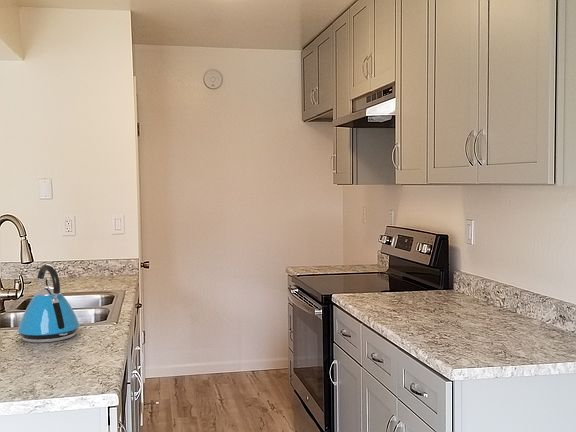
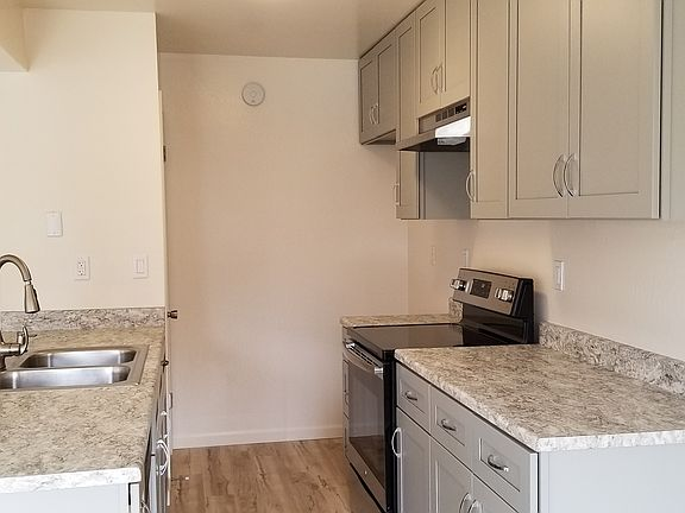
- kettle (49, 300)
